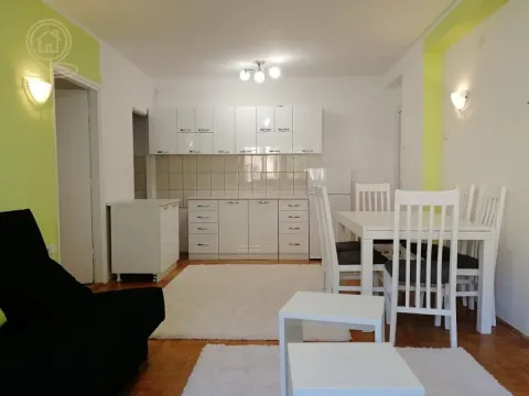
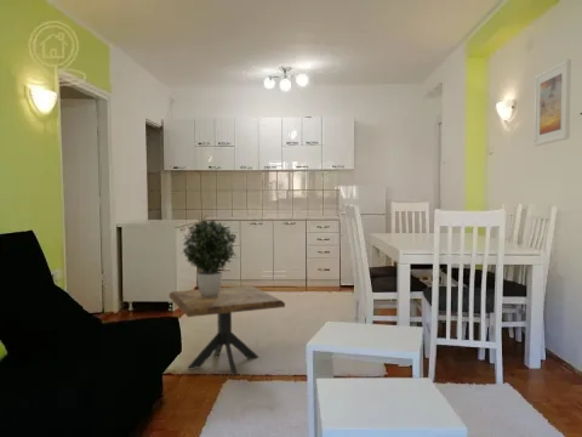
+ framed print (550, 104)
+ potted plant (210, 257)
+ side table (224, 329)
